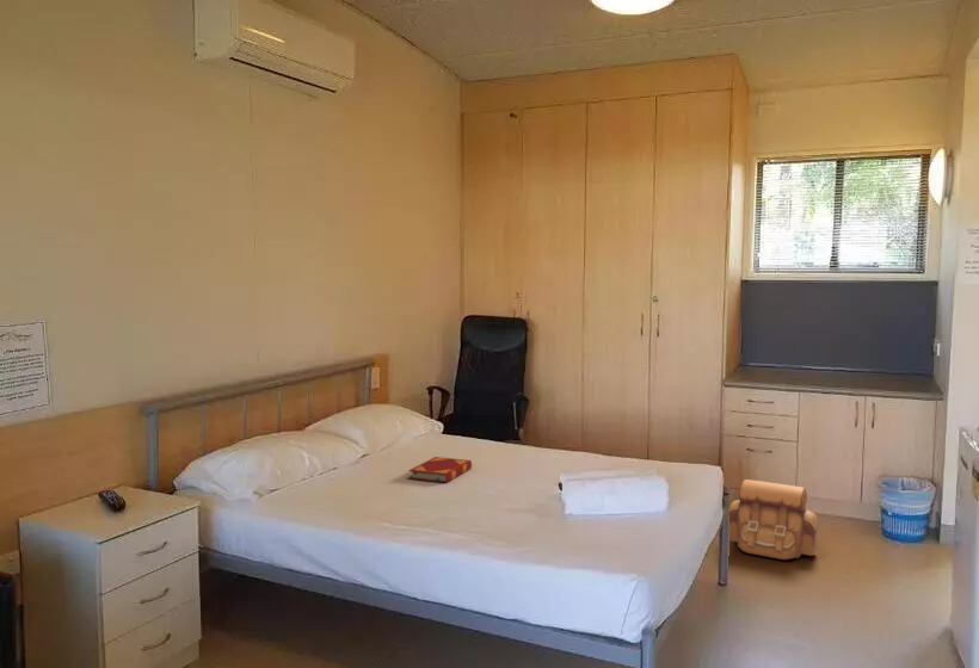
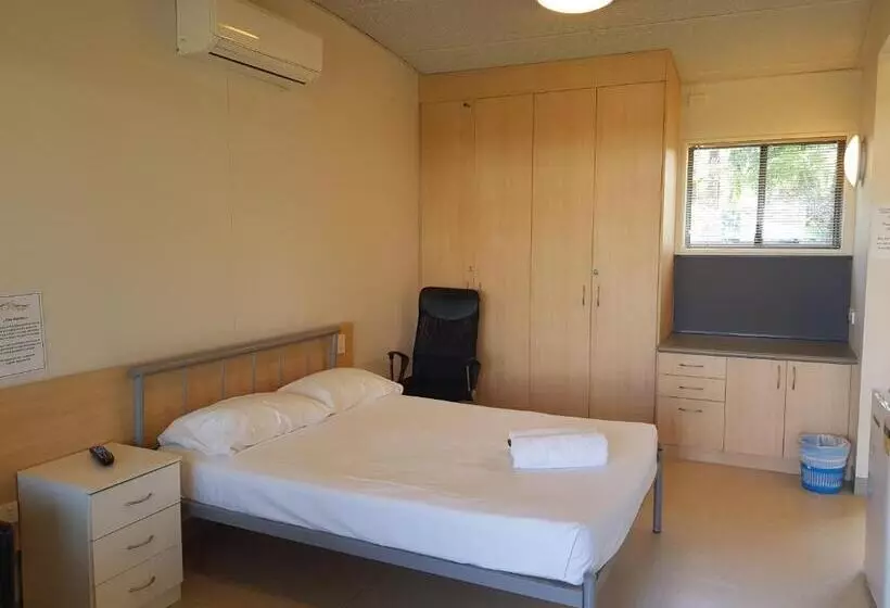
- backpack (771, 515)
- hardback book (441, 469)
